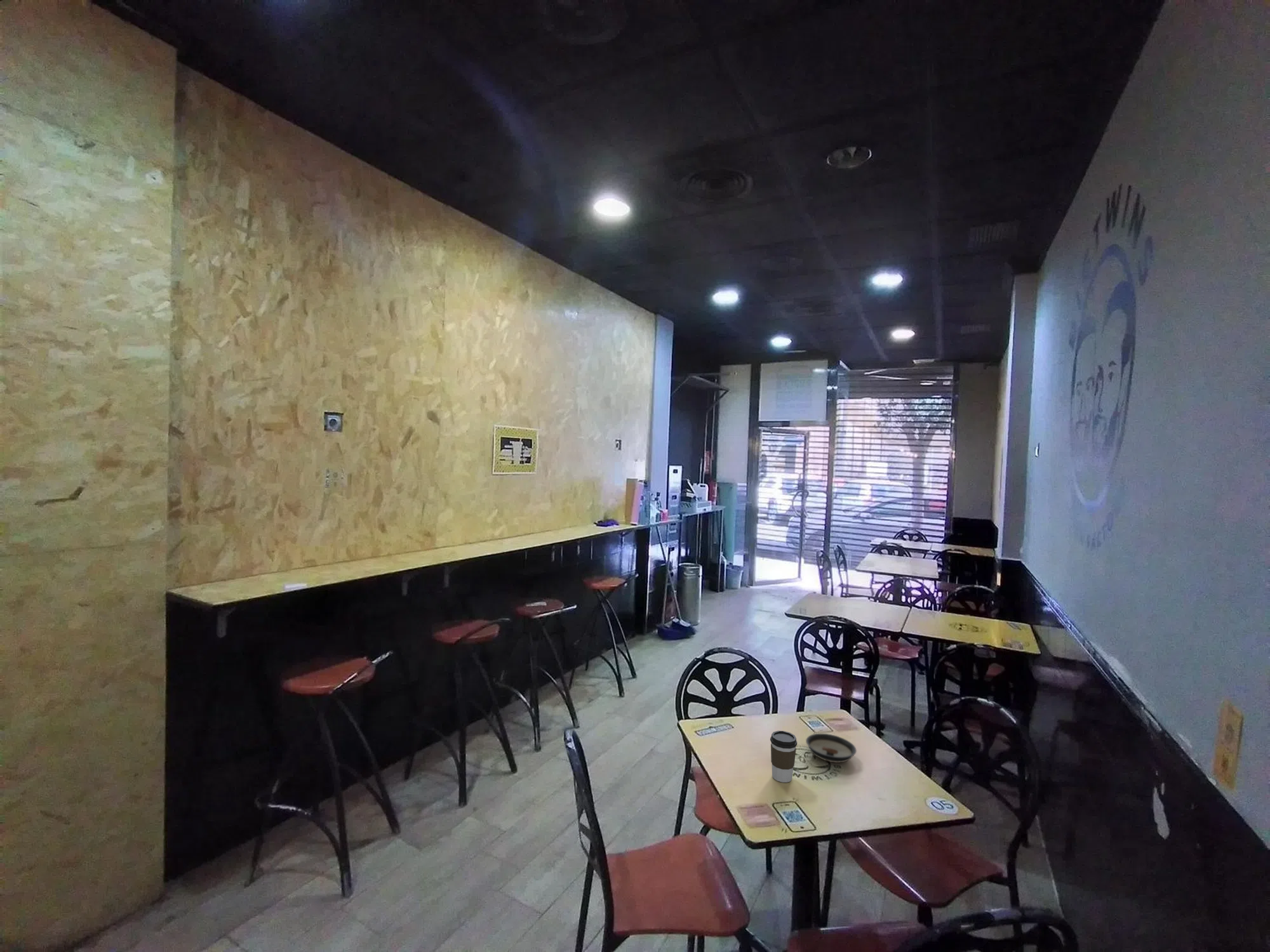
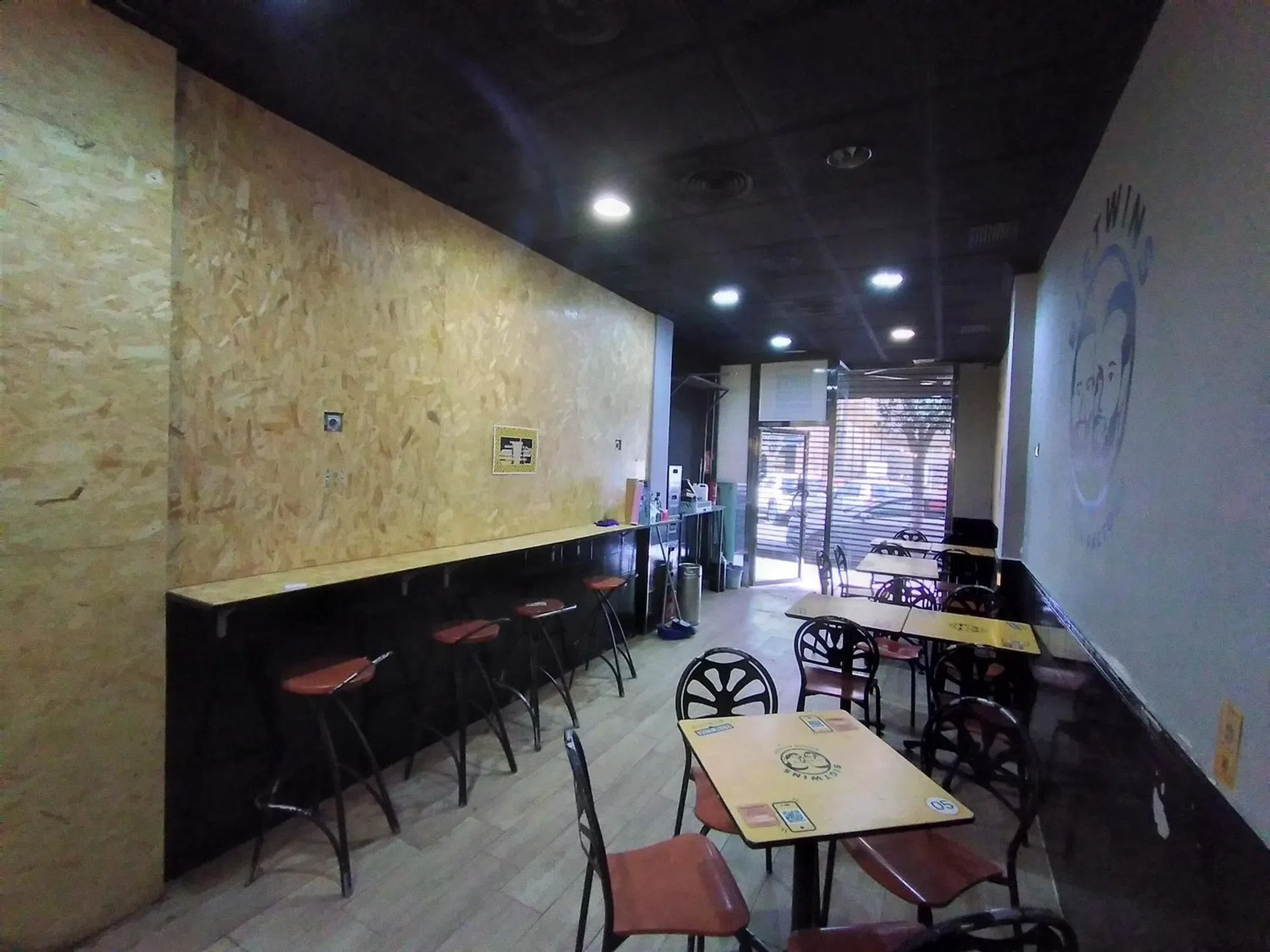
- coffee cup (782, 757)
- saucer (831, 750)
